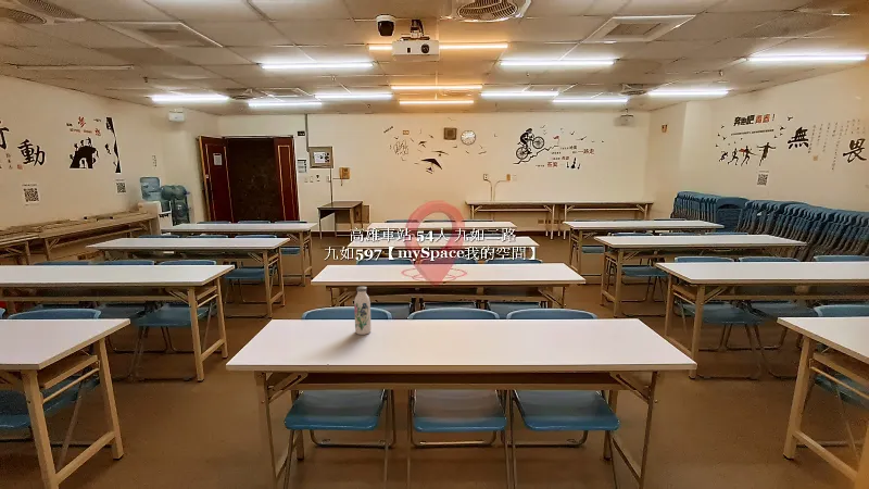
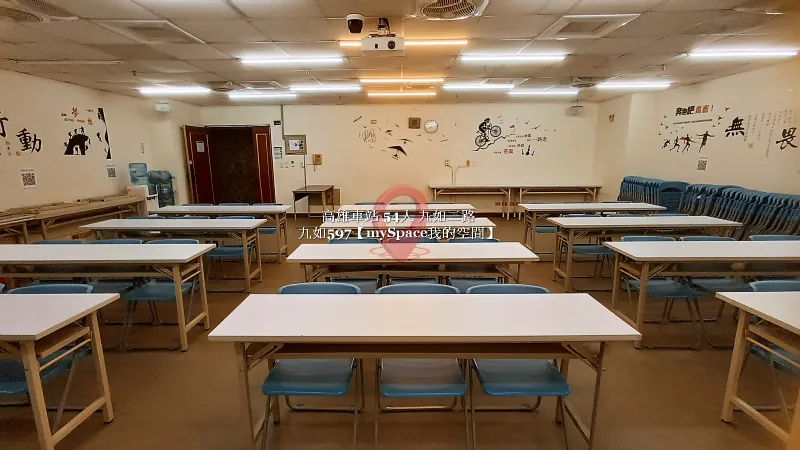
- water bottle (362, 310)
